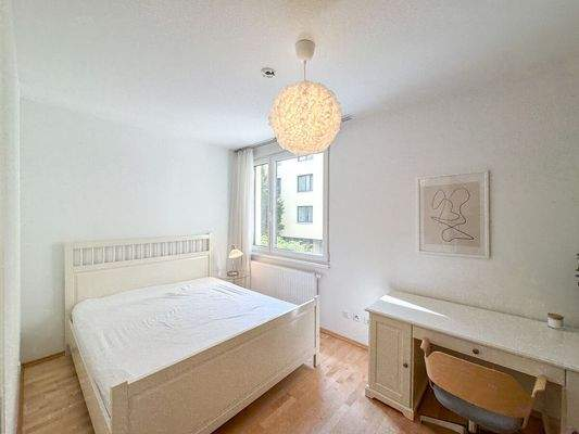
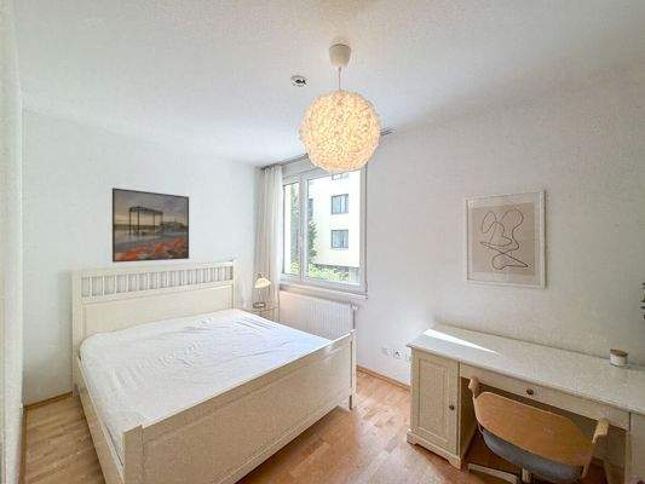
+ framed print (154, 226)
